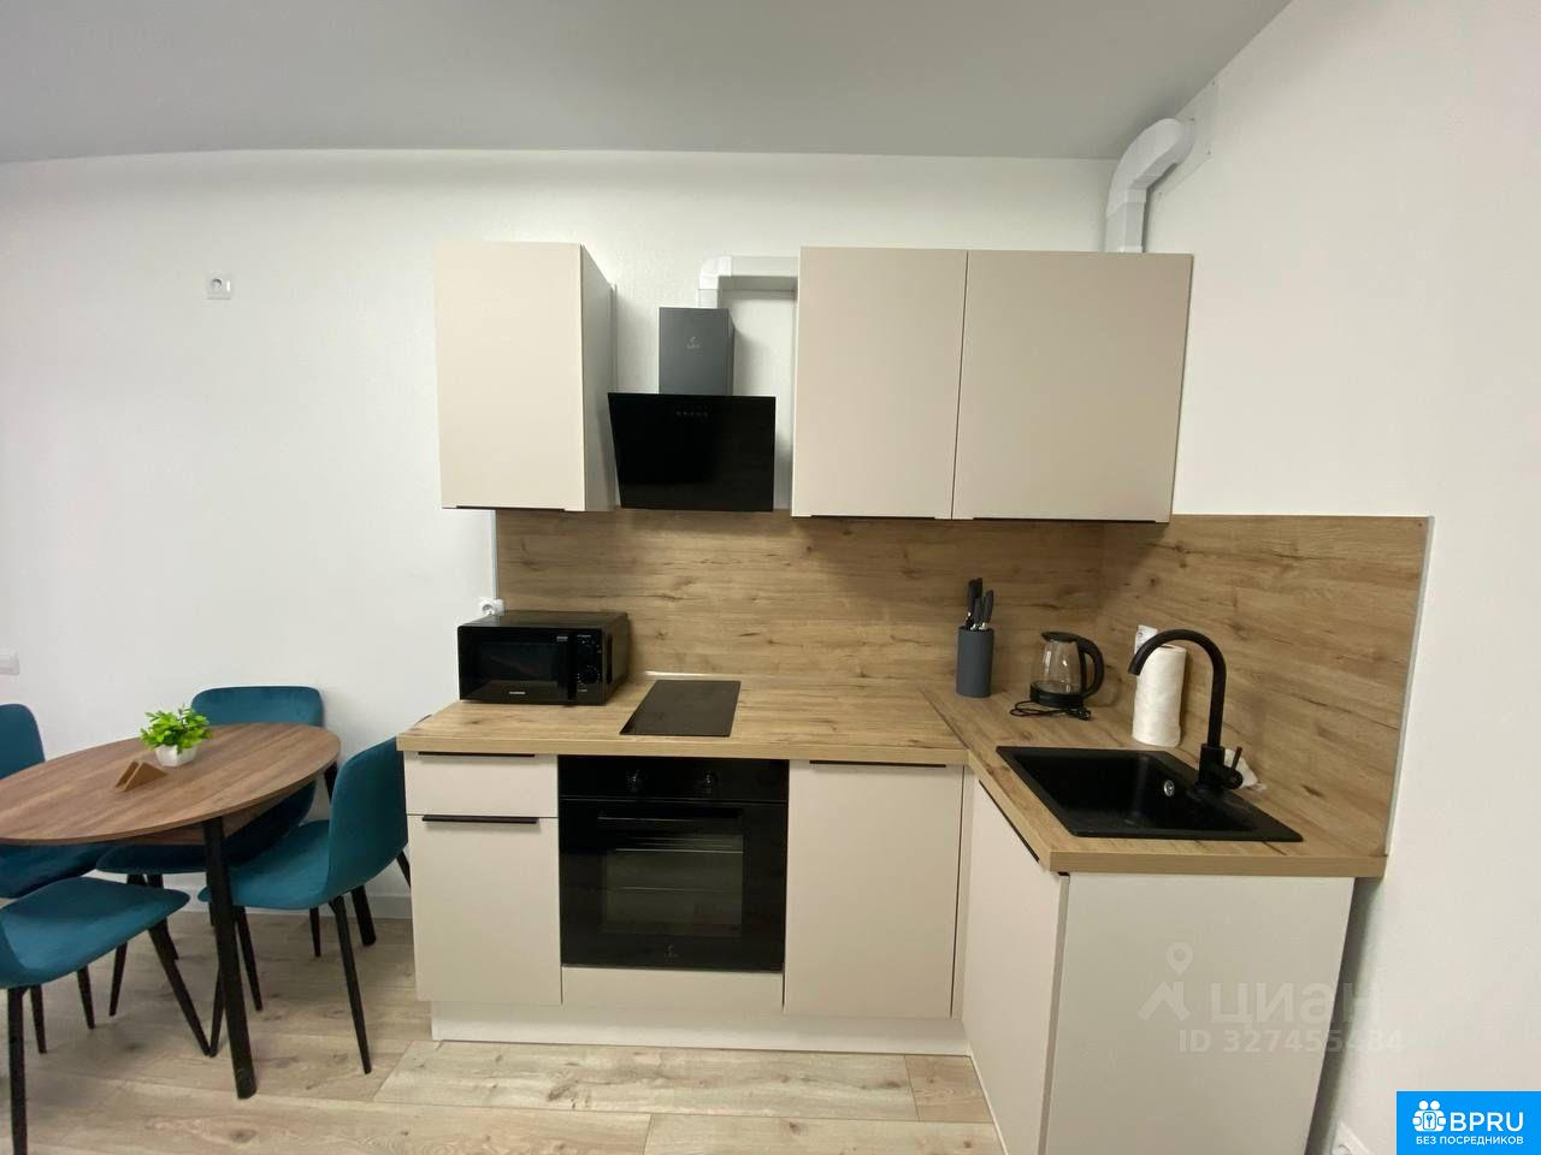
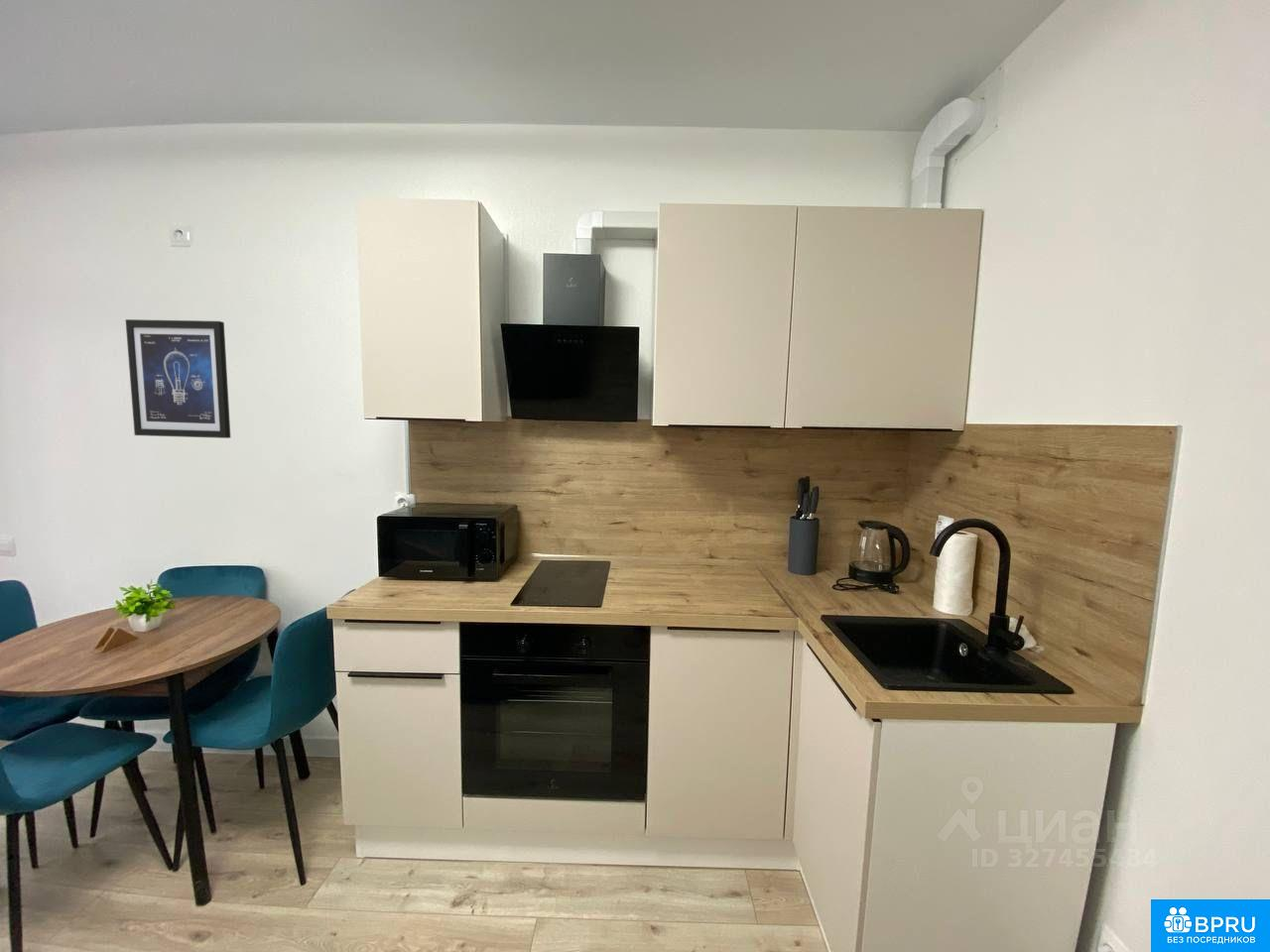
+ wall art (179, 379)
